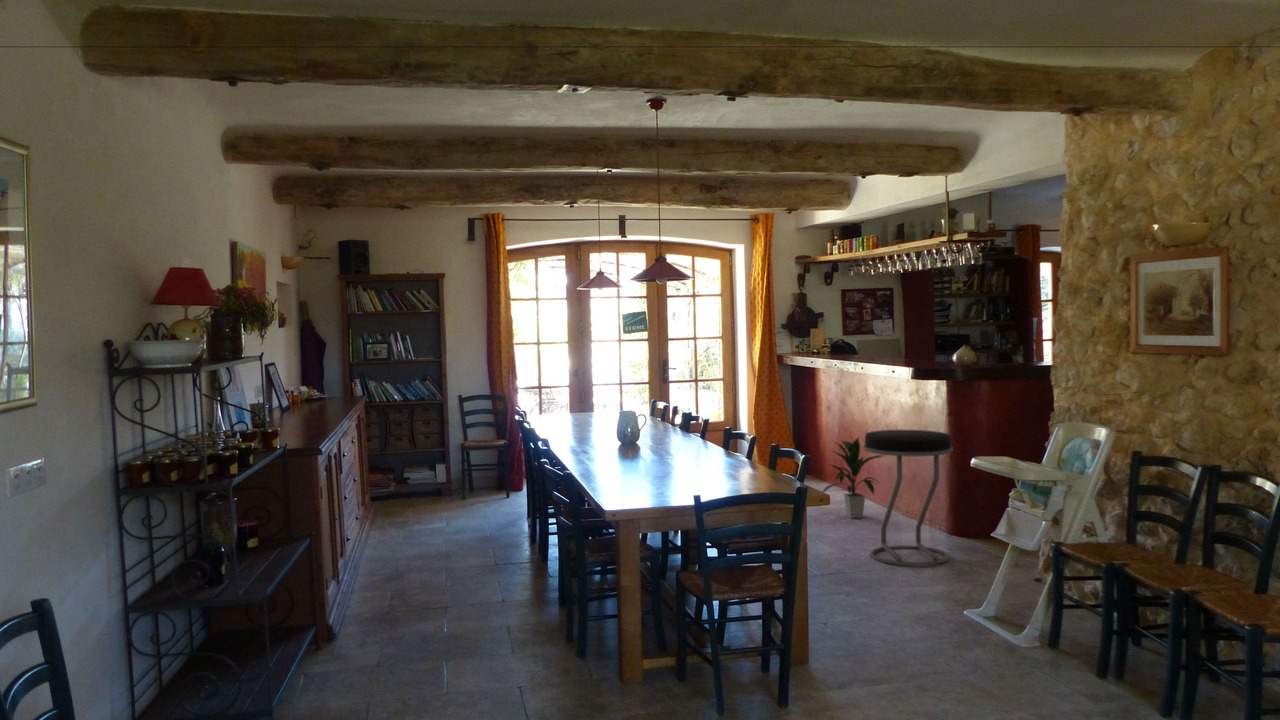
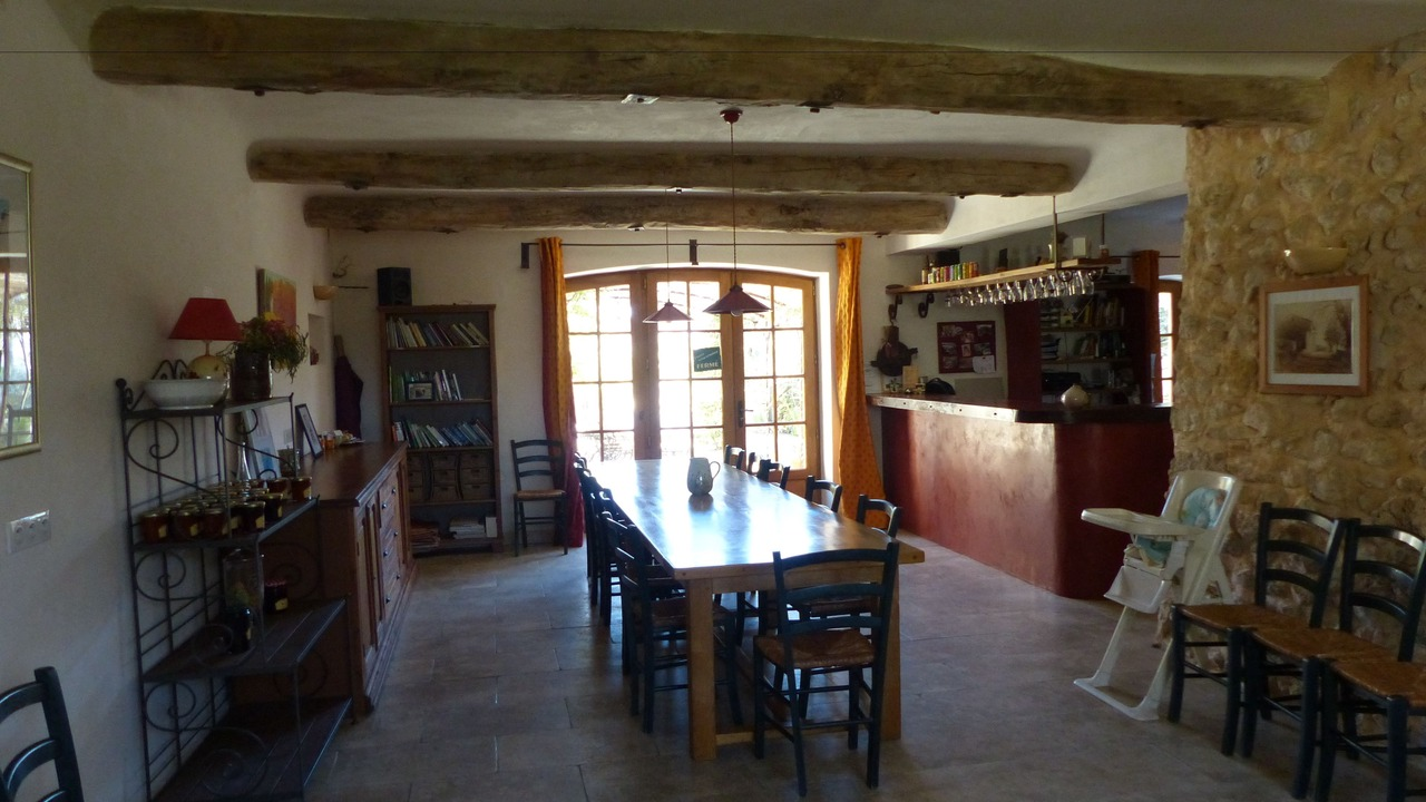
- indoor plant (850, 475)
- stool (898, 491)
